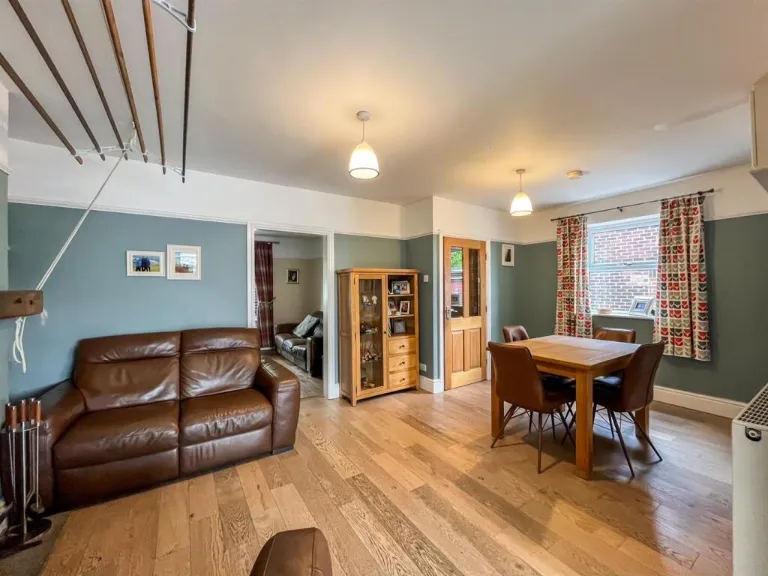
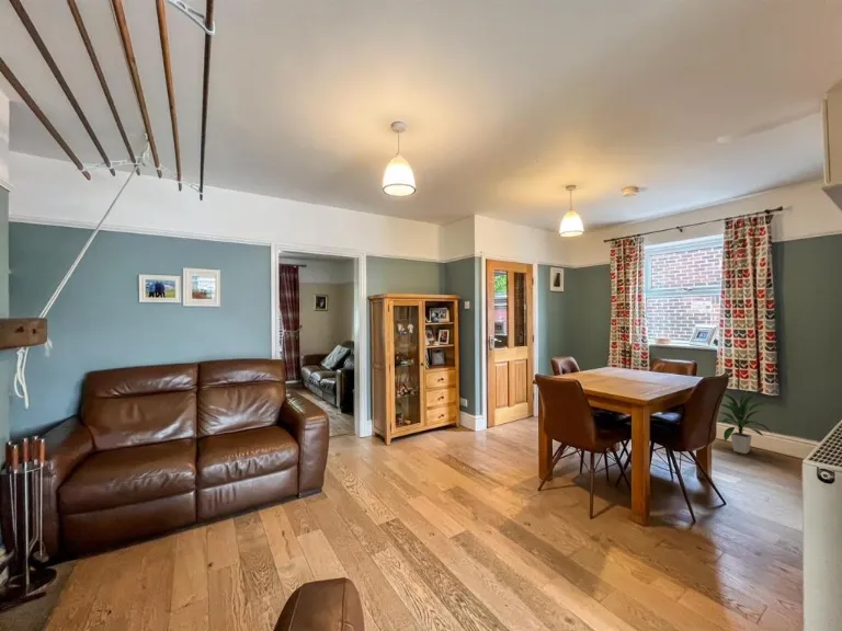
+ indoor plant (738, 420)
